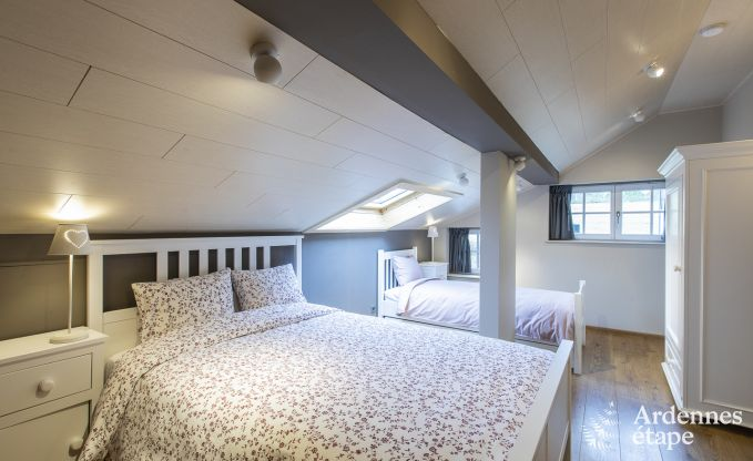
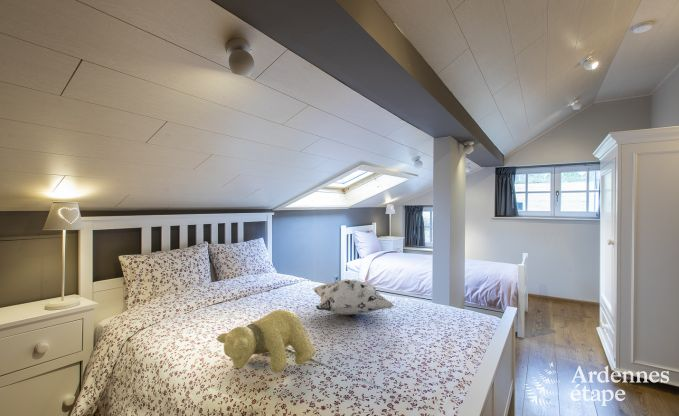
+ teddy bear (265, 342)
+ decorative pillow (349, 296)
